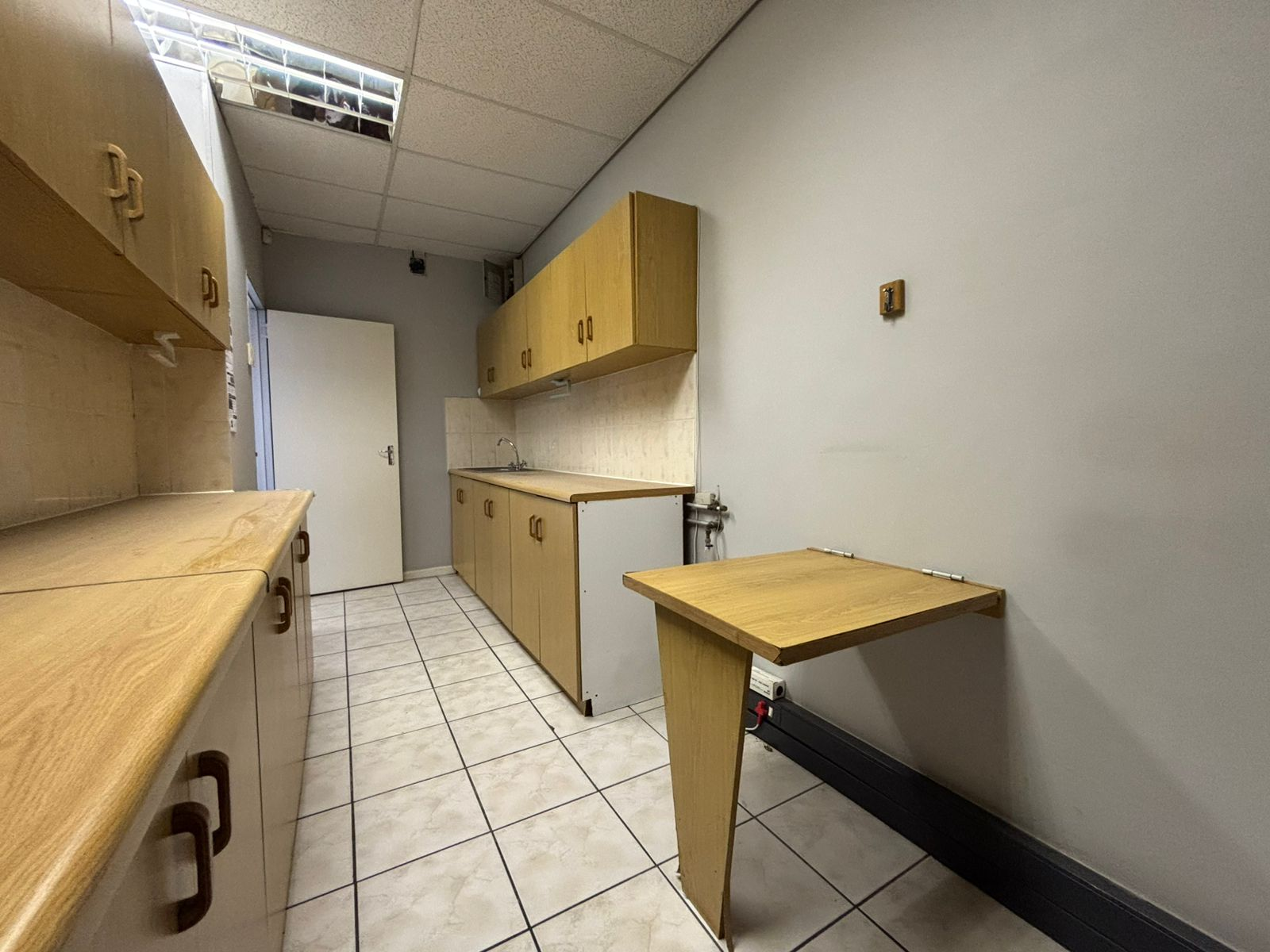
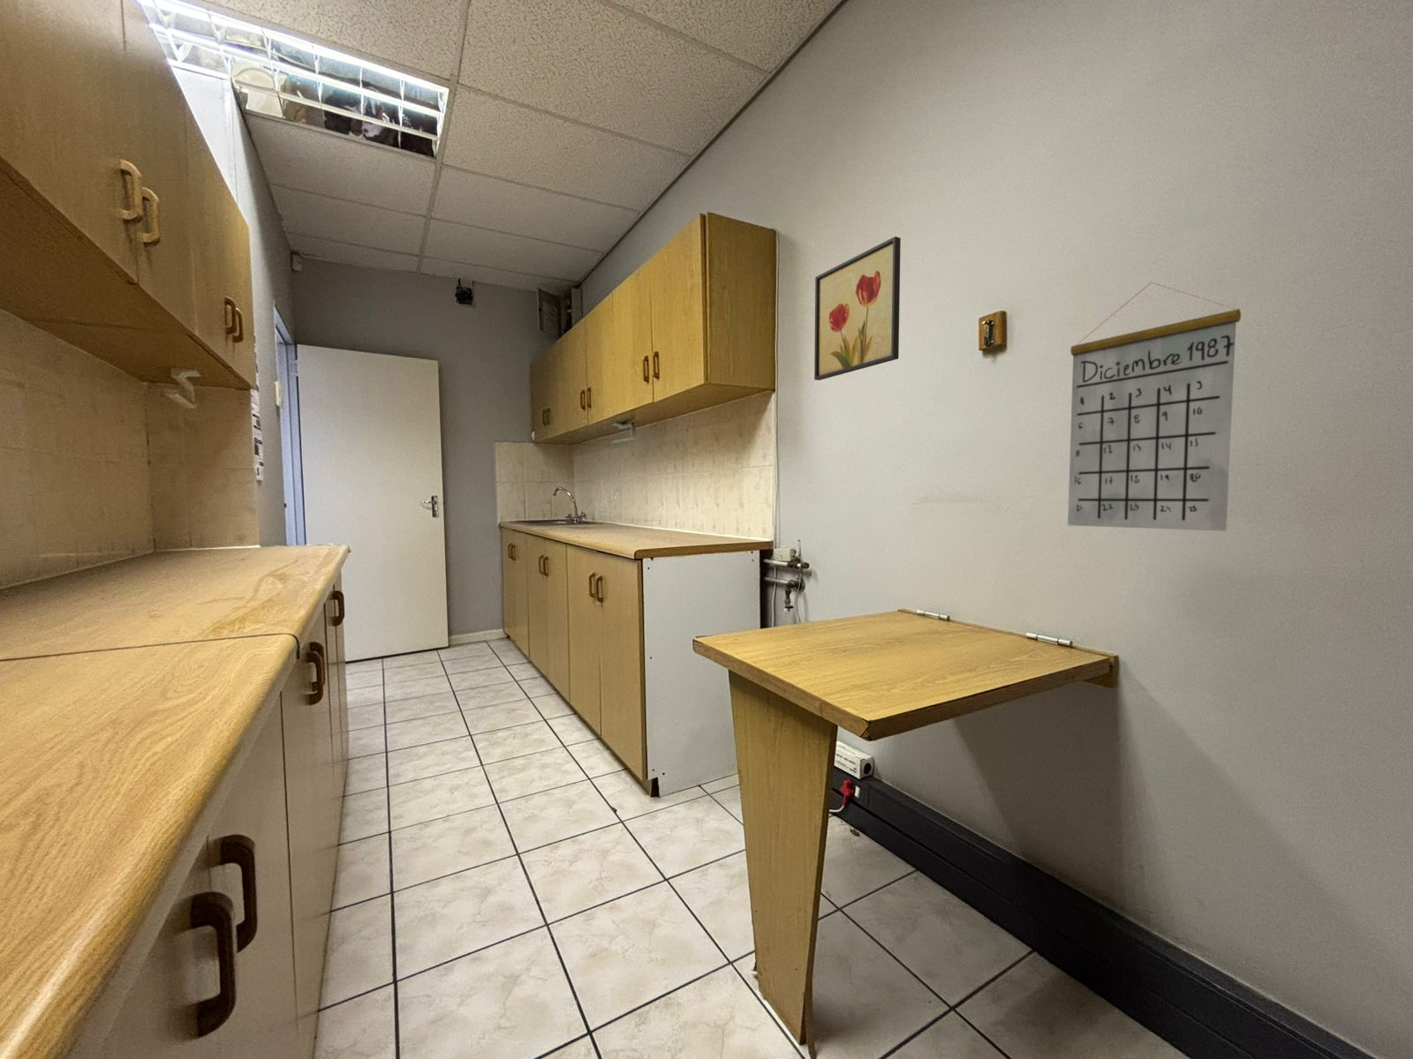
+ wall art (854, 315)
+ calendar (1144, 405)
